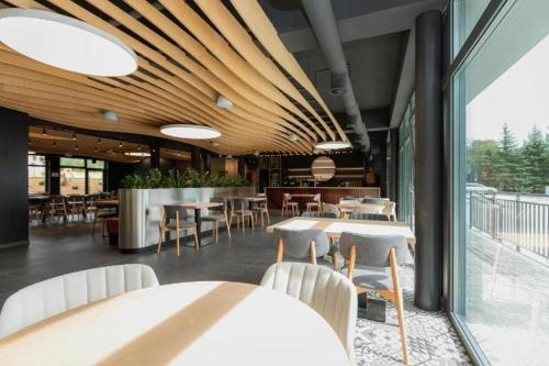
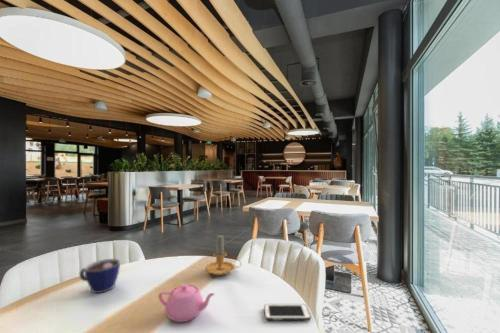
+ cell phone (286, 311)
+ cup (98, 275)
+ candle (223, 252)
+ teapot (186, 299)
